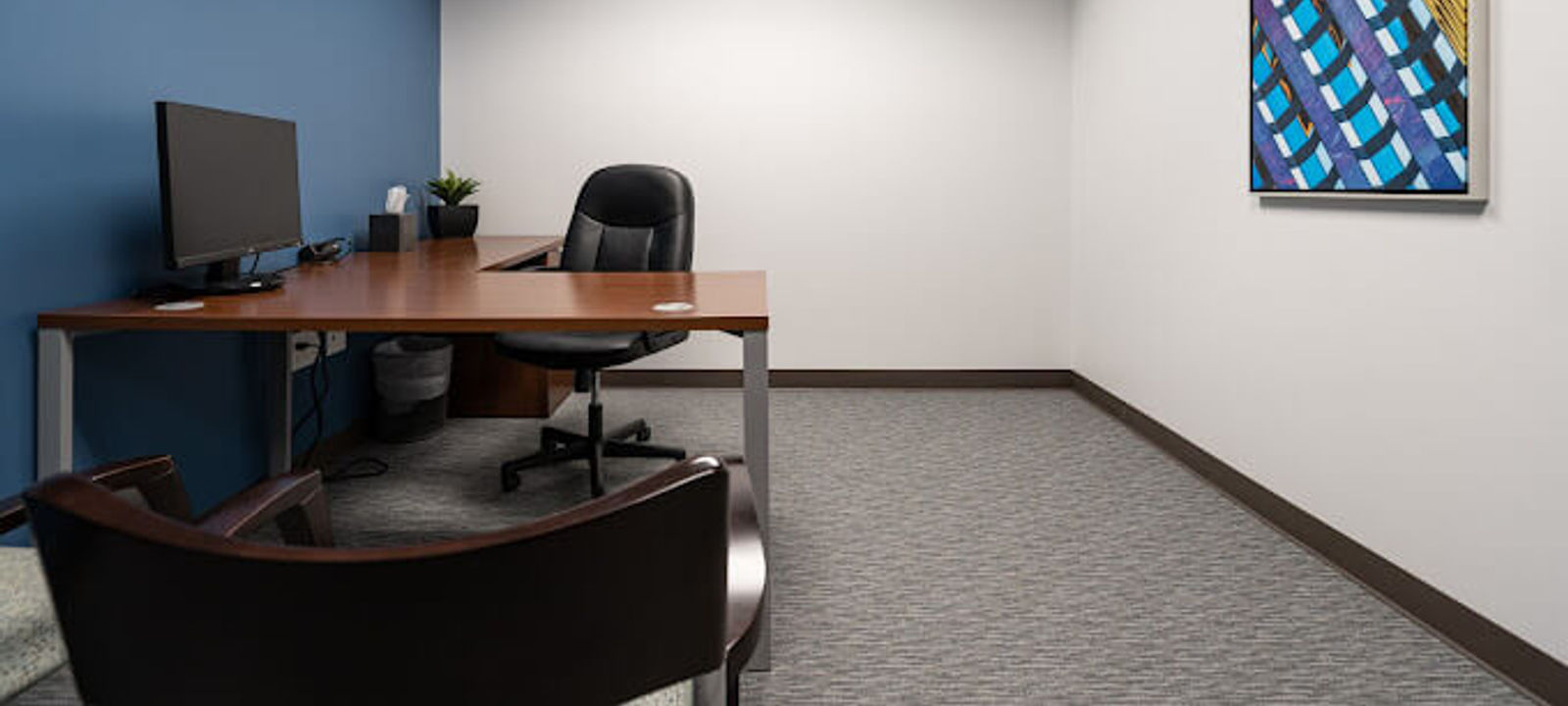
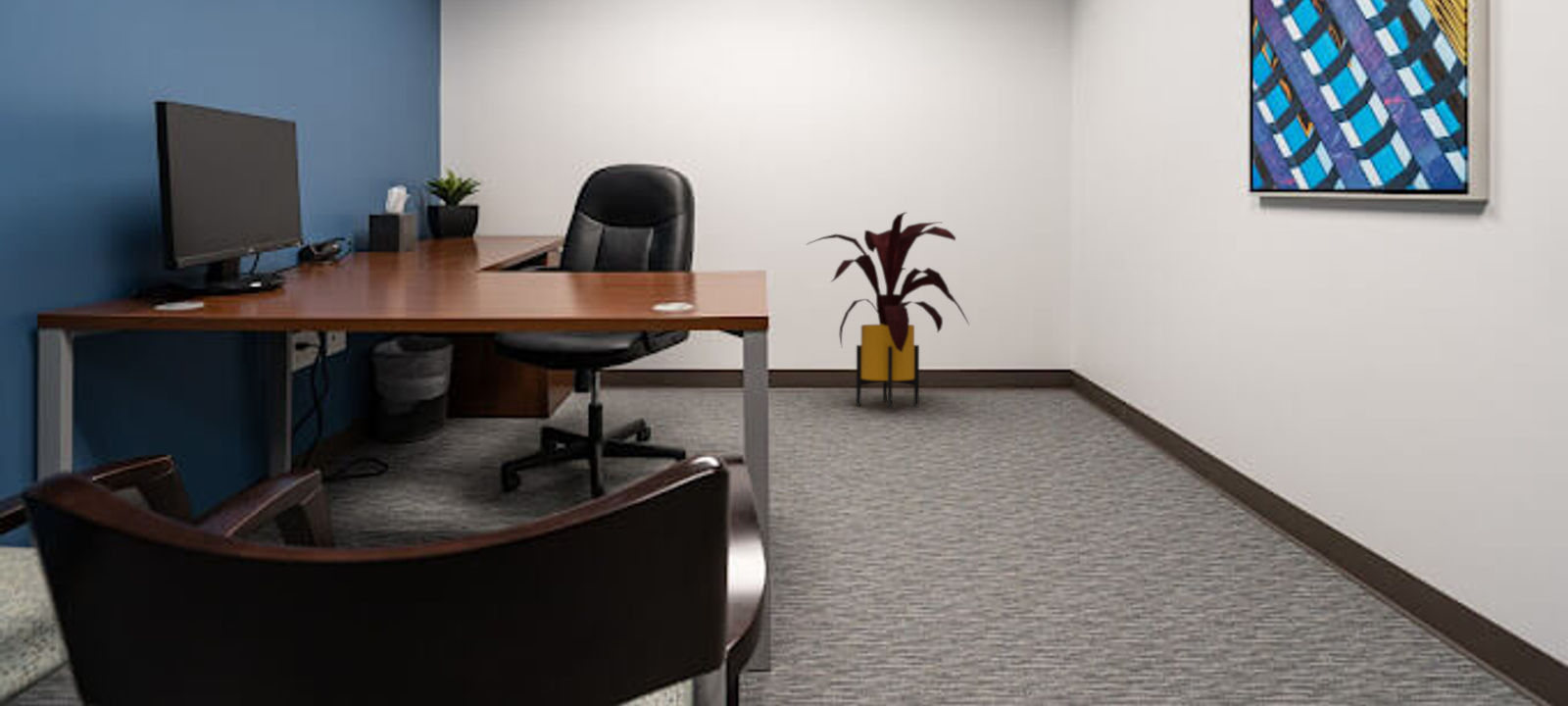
+ house plant (884, 310)
